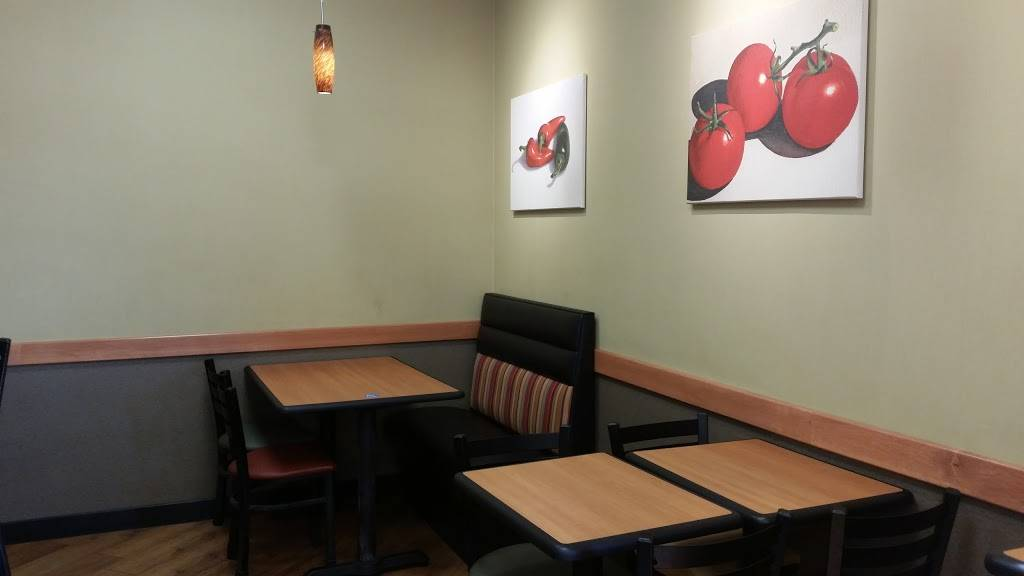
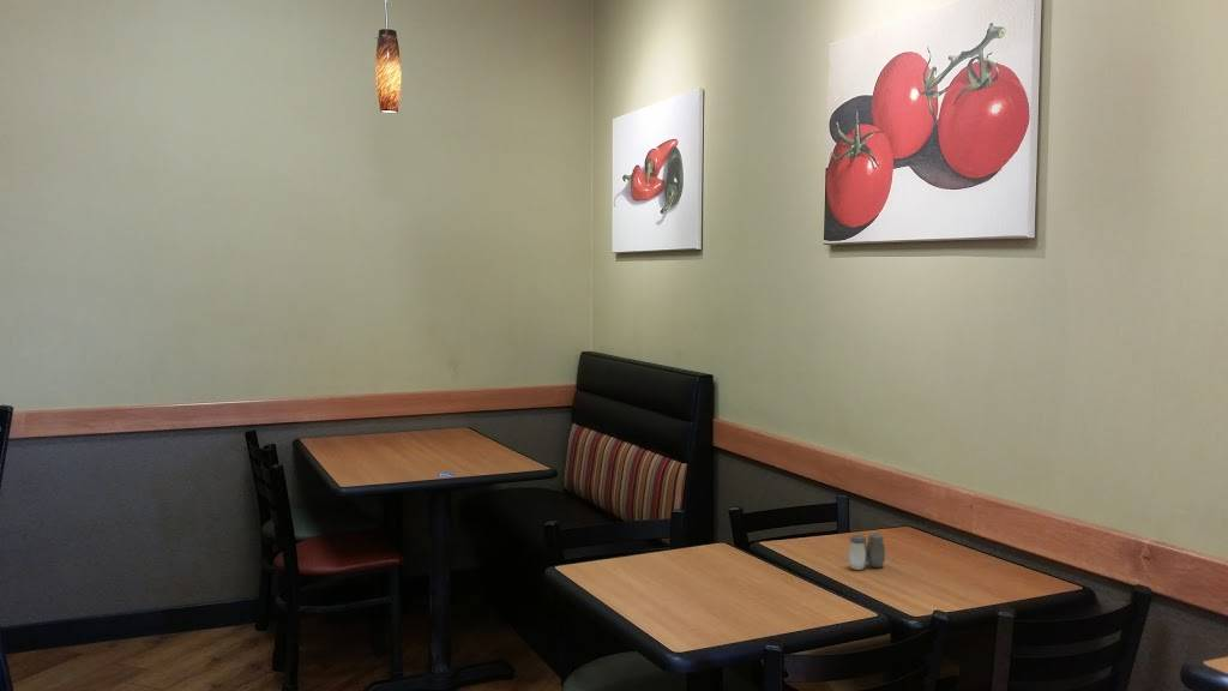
+ salt and pepper shaker (866, 551)
